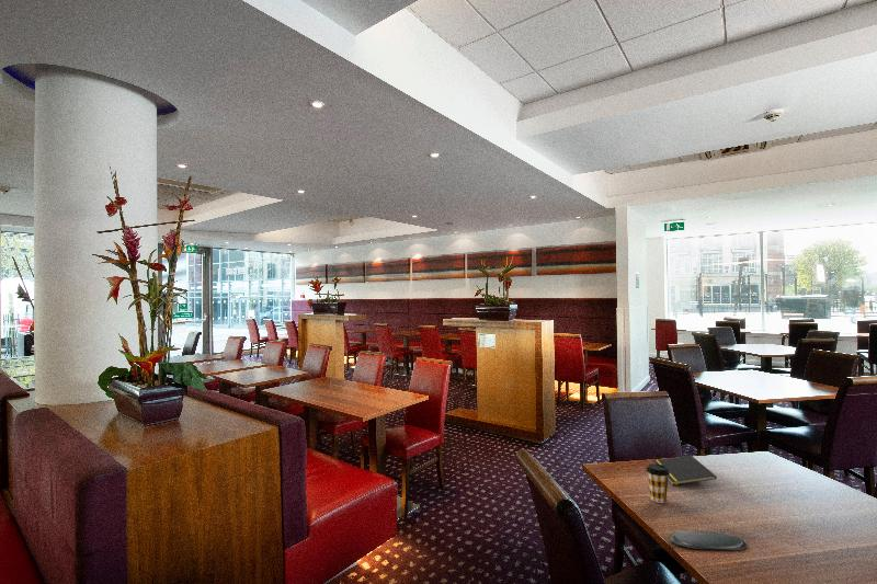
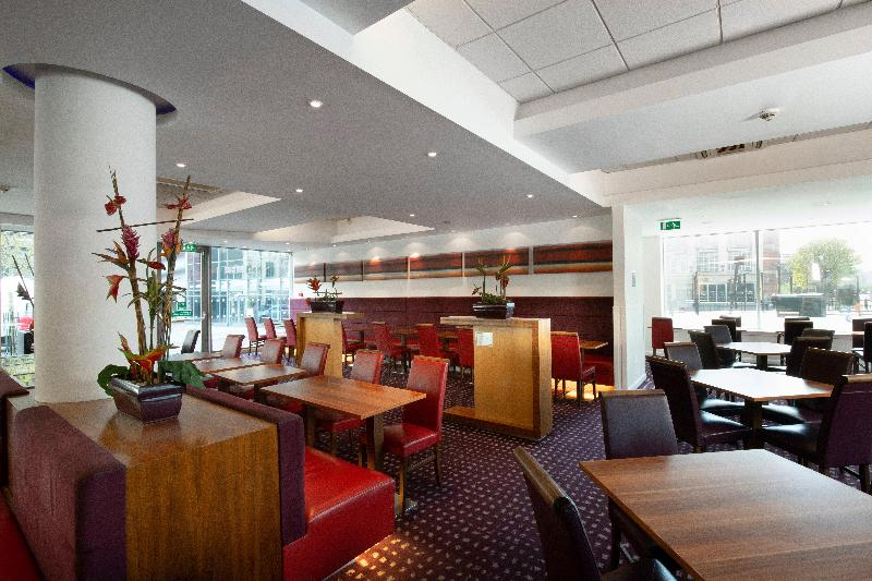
- notepad (682, 469)
- coffee cup (658, 483)
- oval tray (707, 540)
